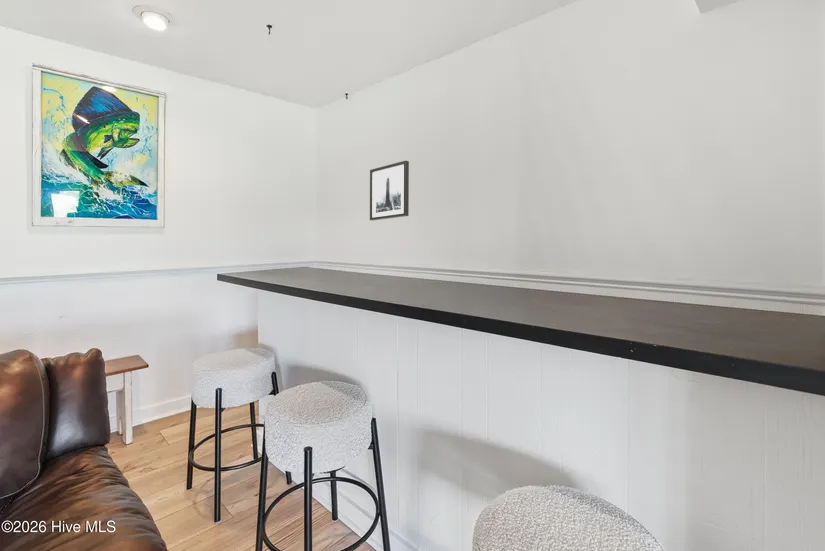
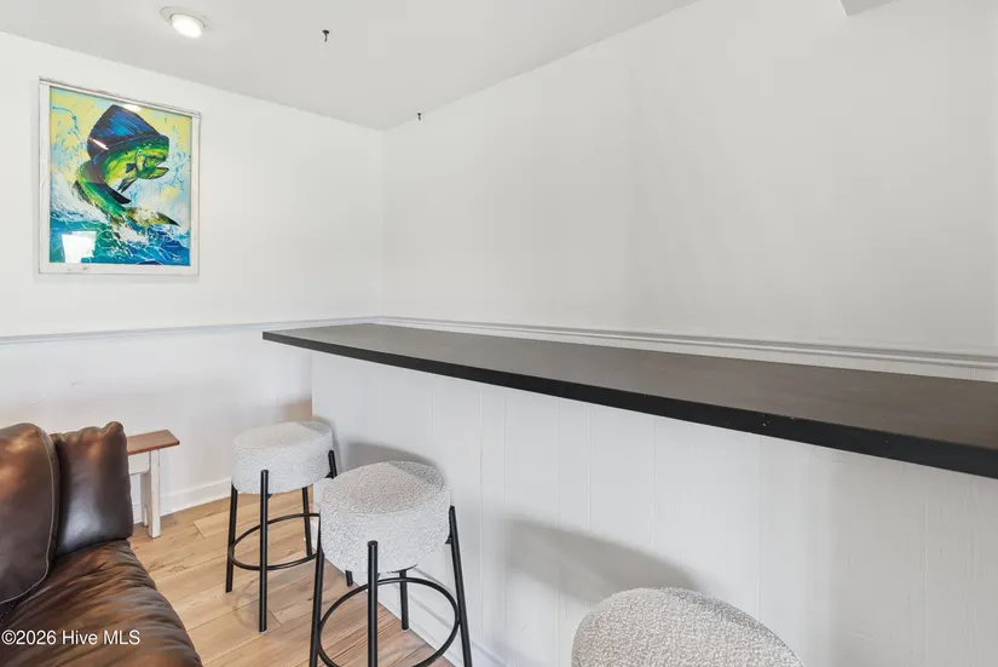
- wall art (388, 192)
